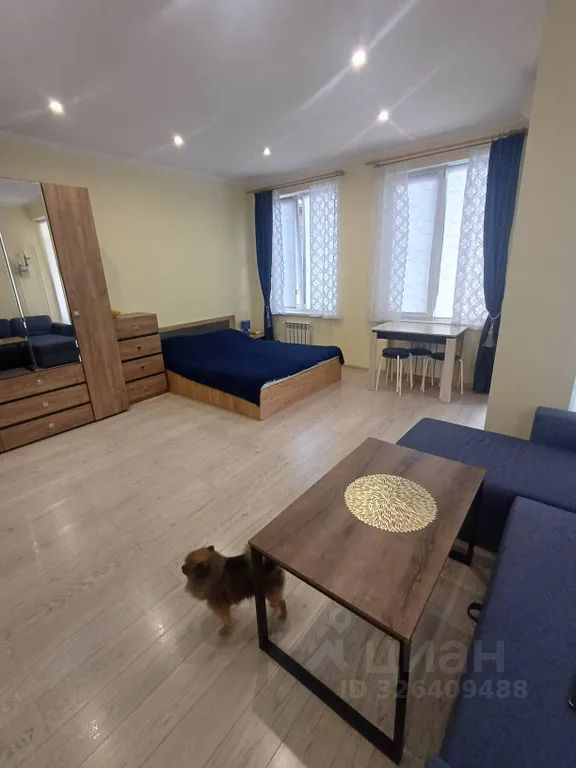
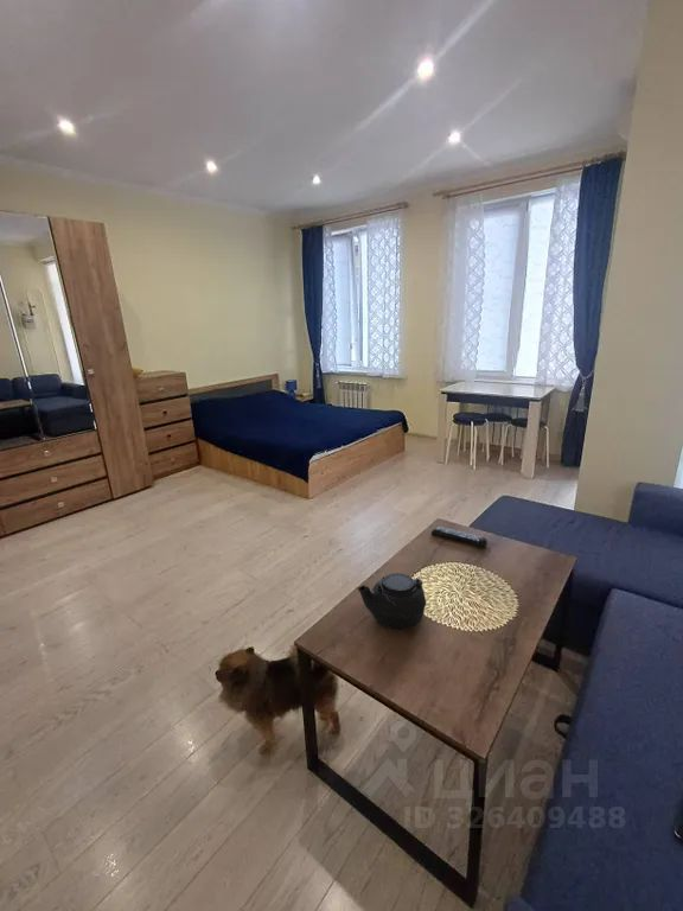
+ teapot (391, 600)
+ remote control (458, 535)
